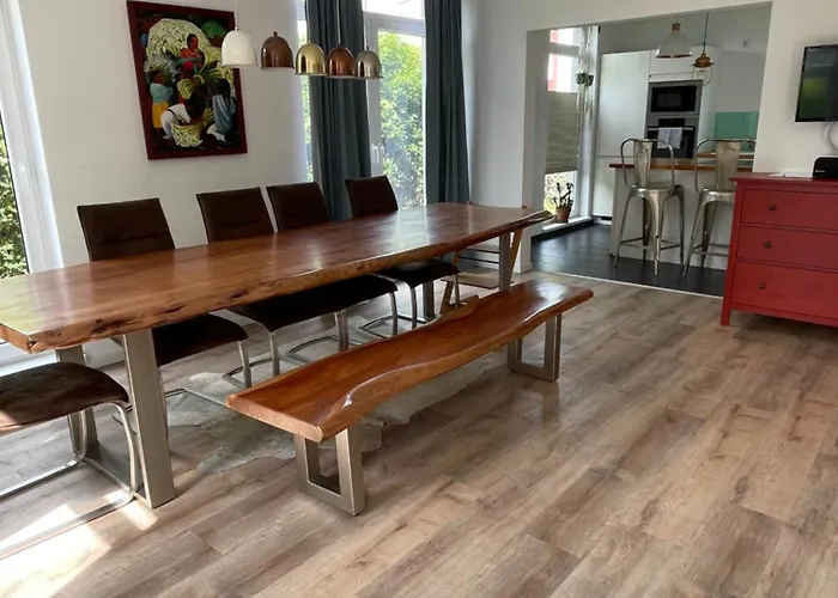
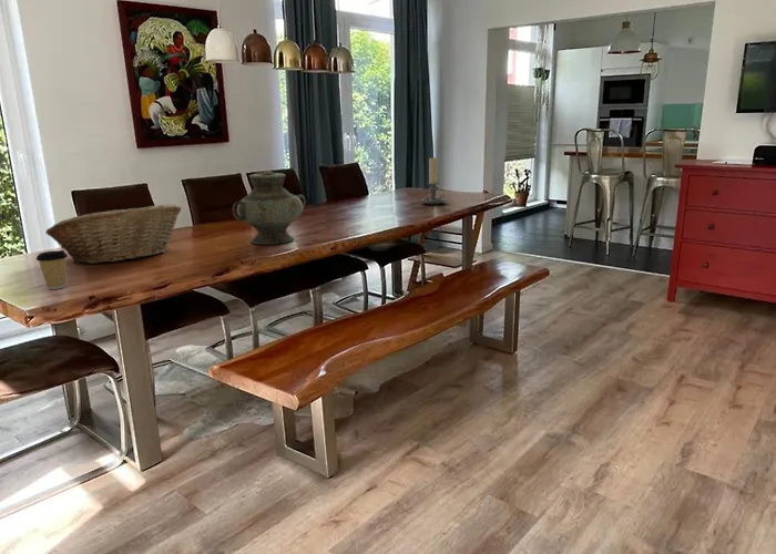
+ vase (270, 206)
+ fruit basket (119, 229)
+ coffee cup (53, 269)
+ candle holder (435, 179)
